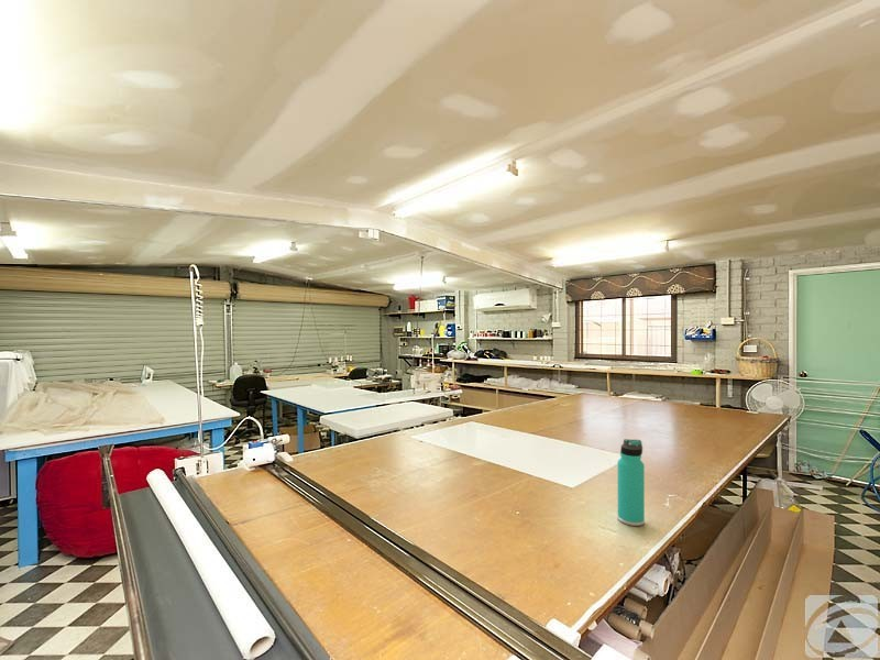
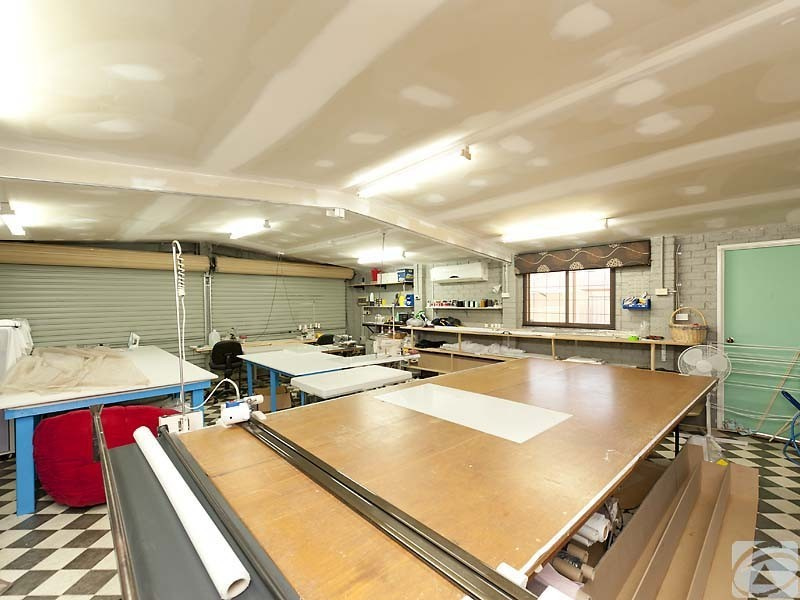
- thermos bottle (630, 480)
